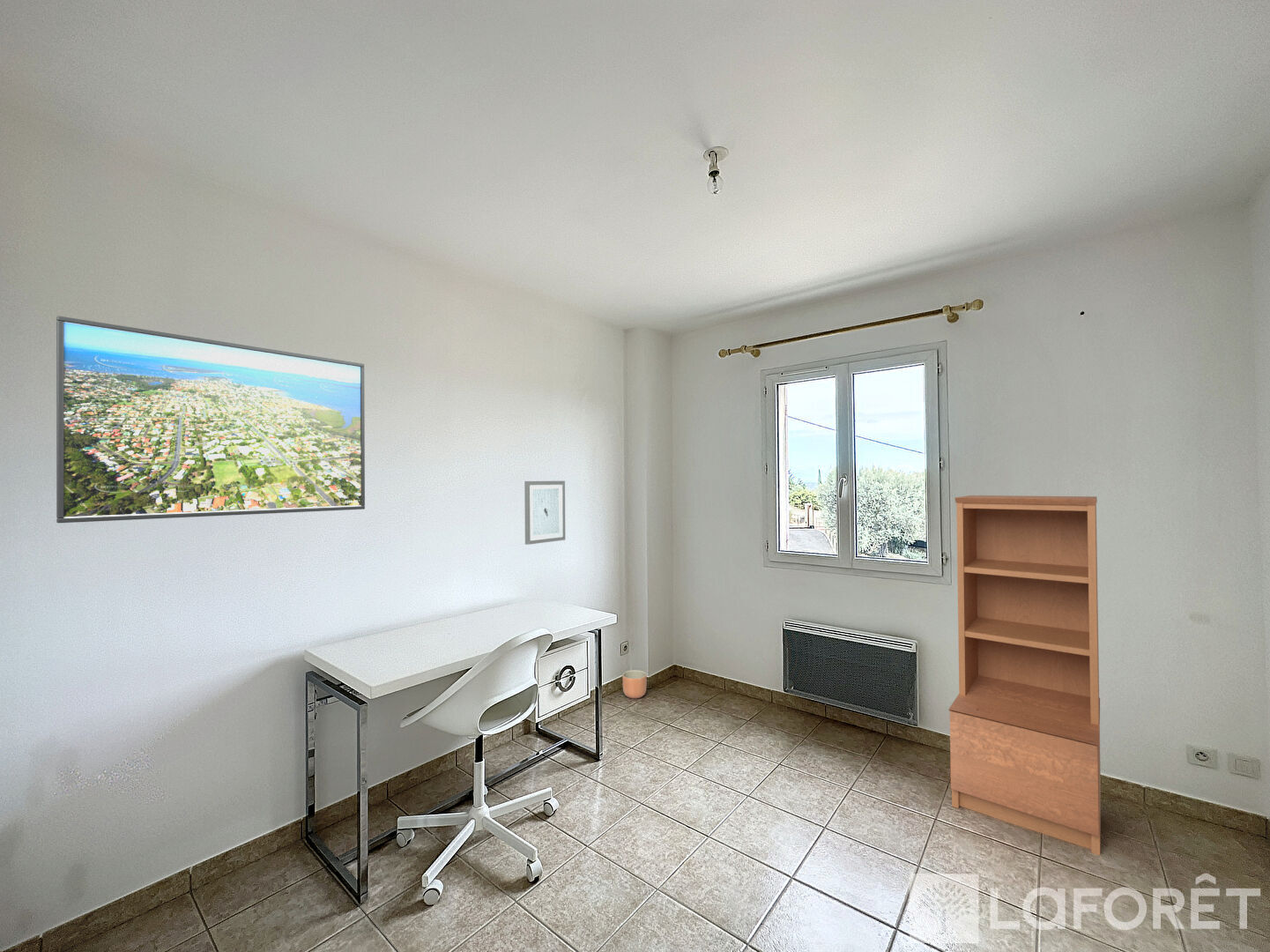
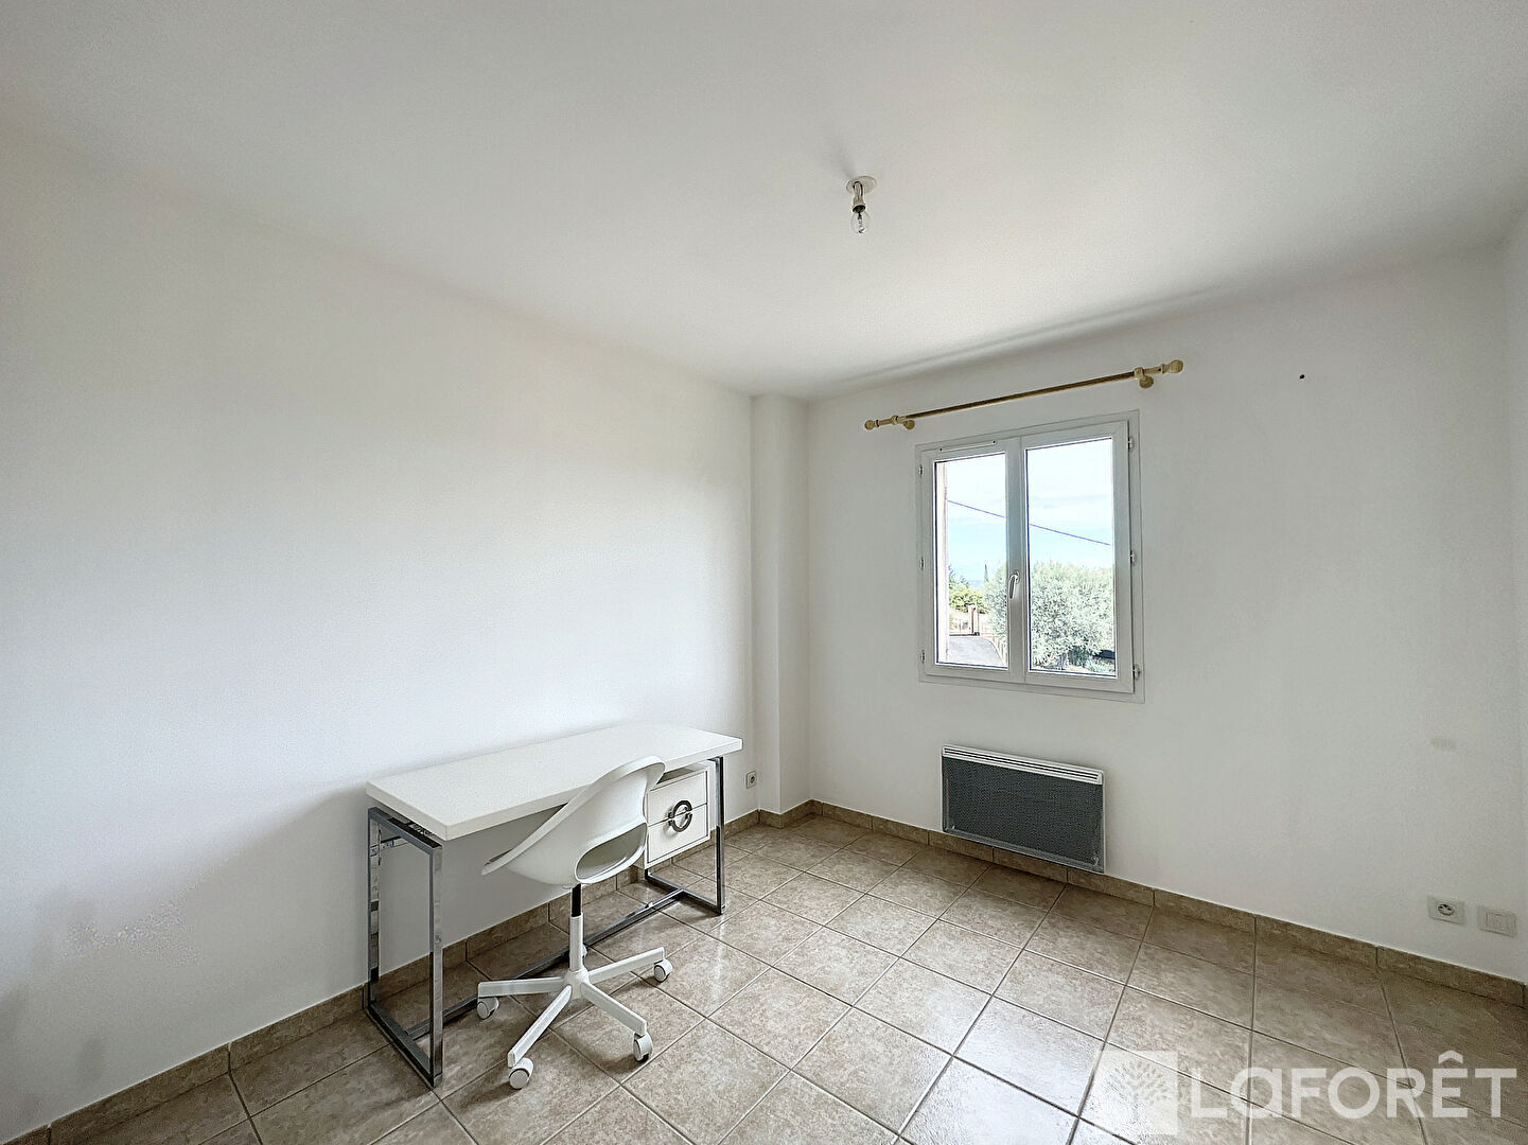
- planter (635, 685)
- bookshelf (1025, 649)
- wall art (546, 511)
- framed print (237, 429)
